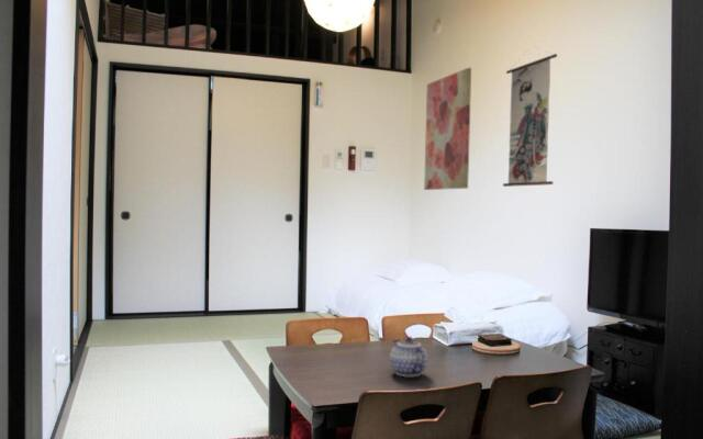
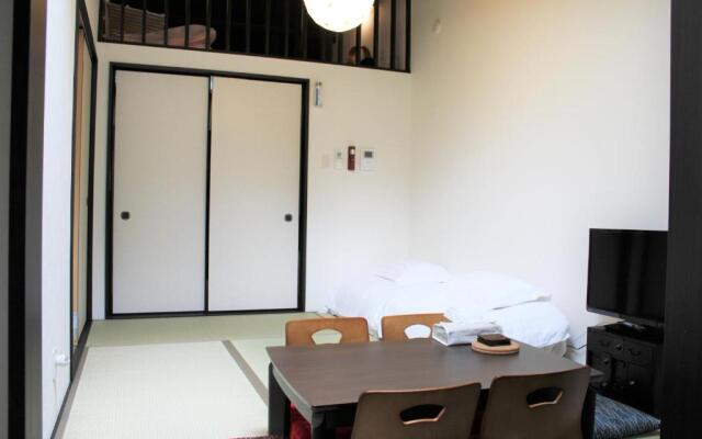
- teapot (408, 354)
- wall scroll (528, 115)
- wall art (446, 133)
